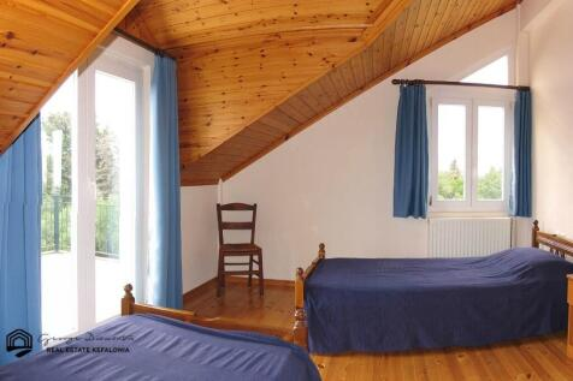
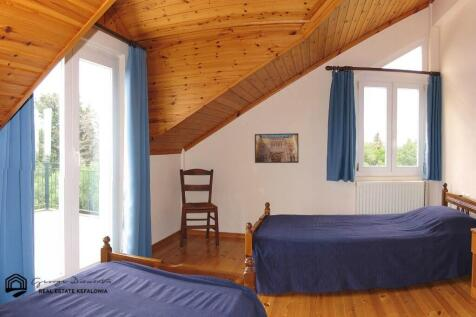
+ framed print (276, 148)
